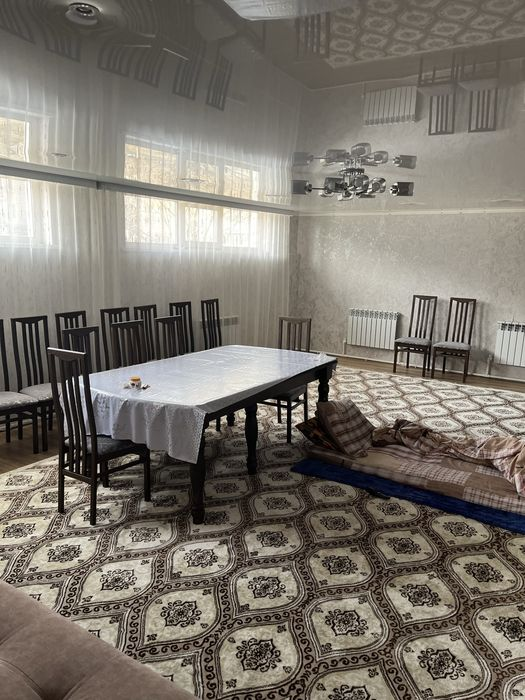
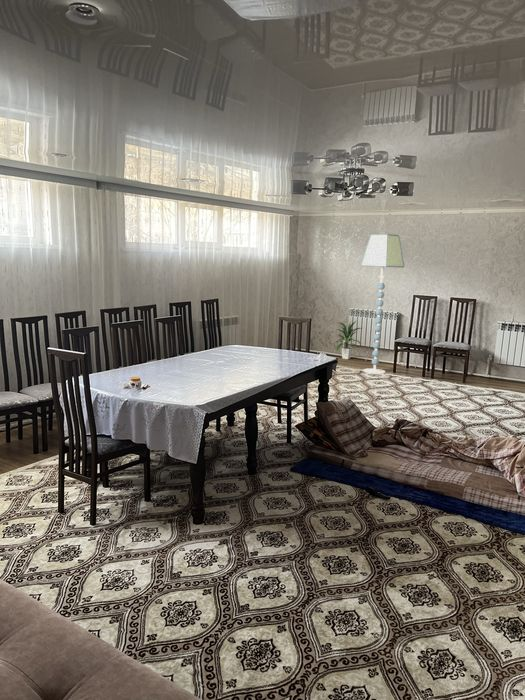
+ floor lamp (379, 304)
+ indoor plant (346, 338)
